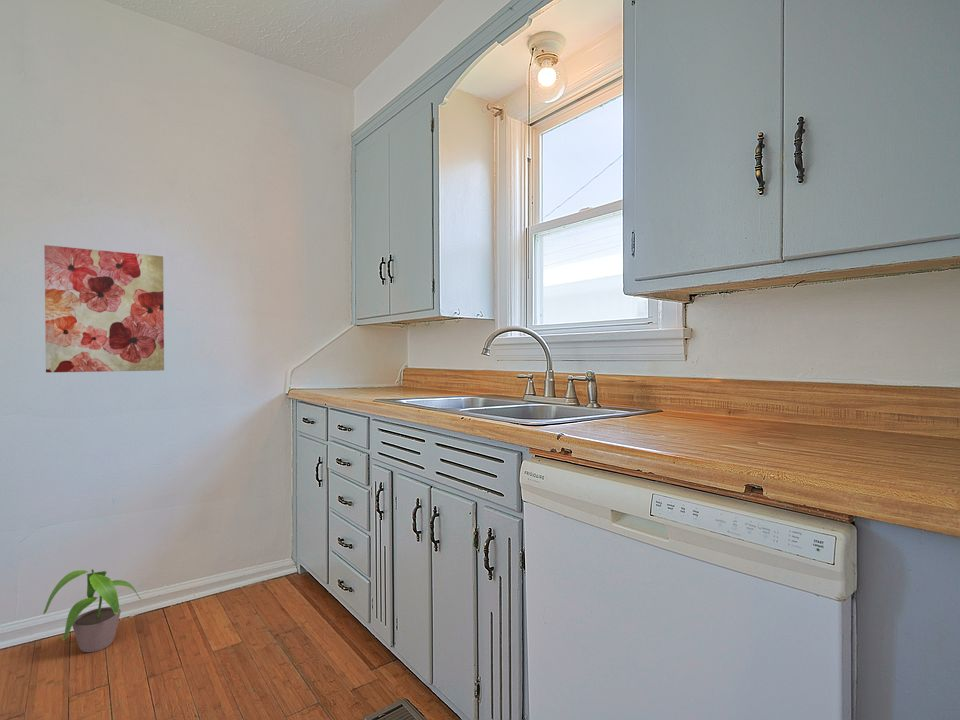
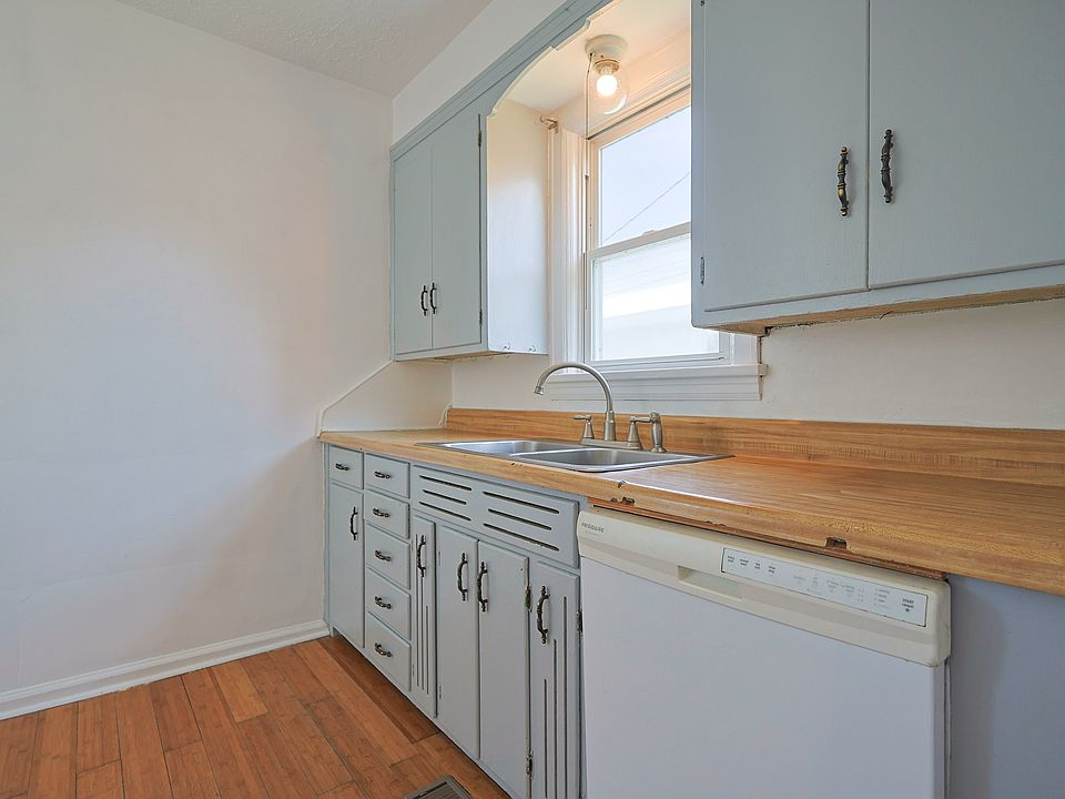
- potted plant (98, 607)
- wall art (107, 311)
